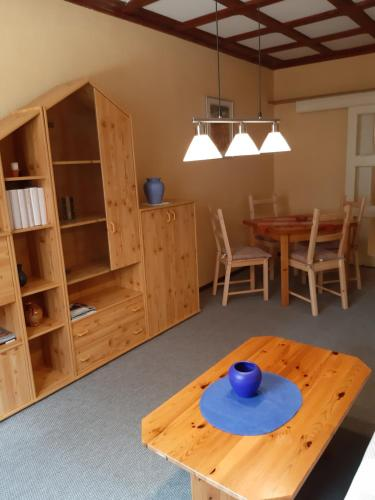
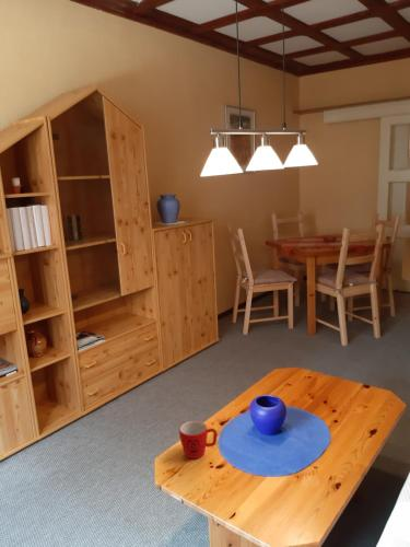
+ mug (198, 440)
